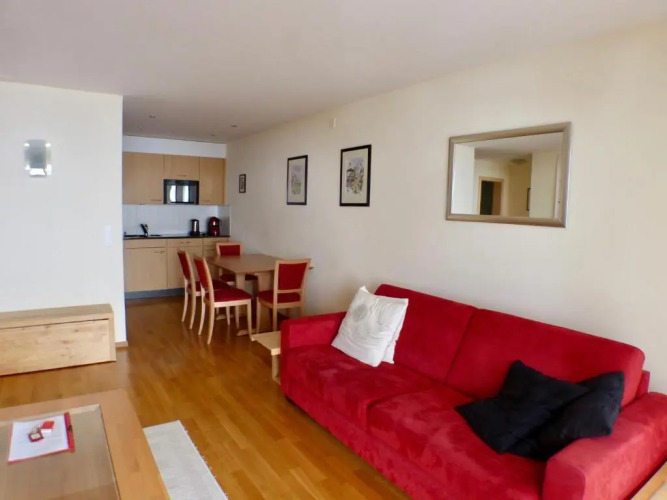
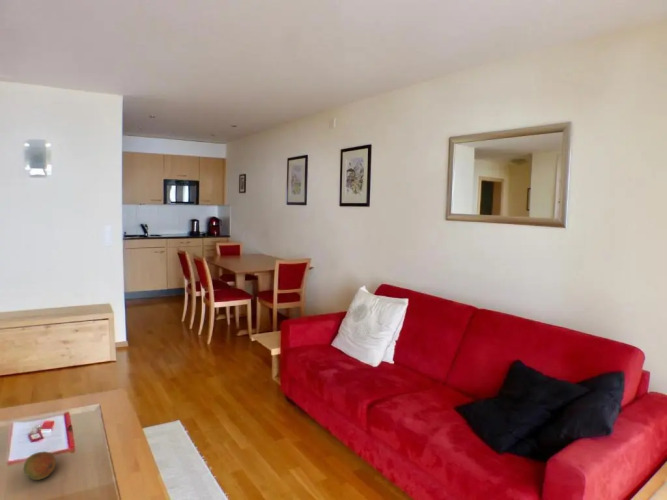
+ fruit (38, 465)
